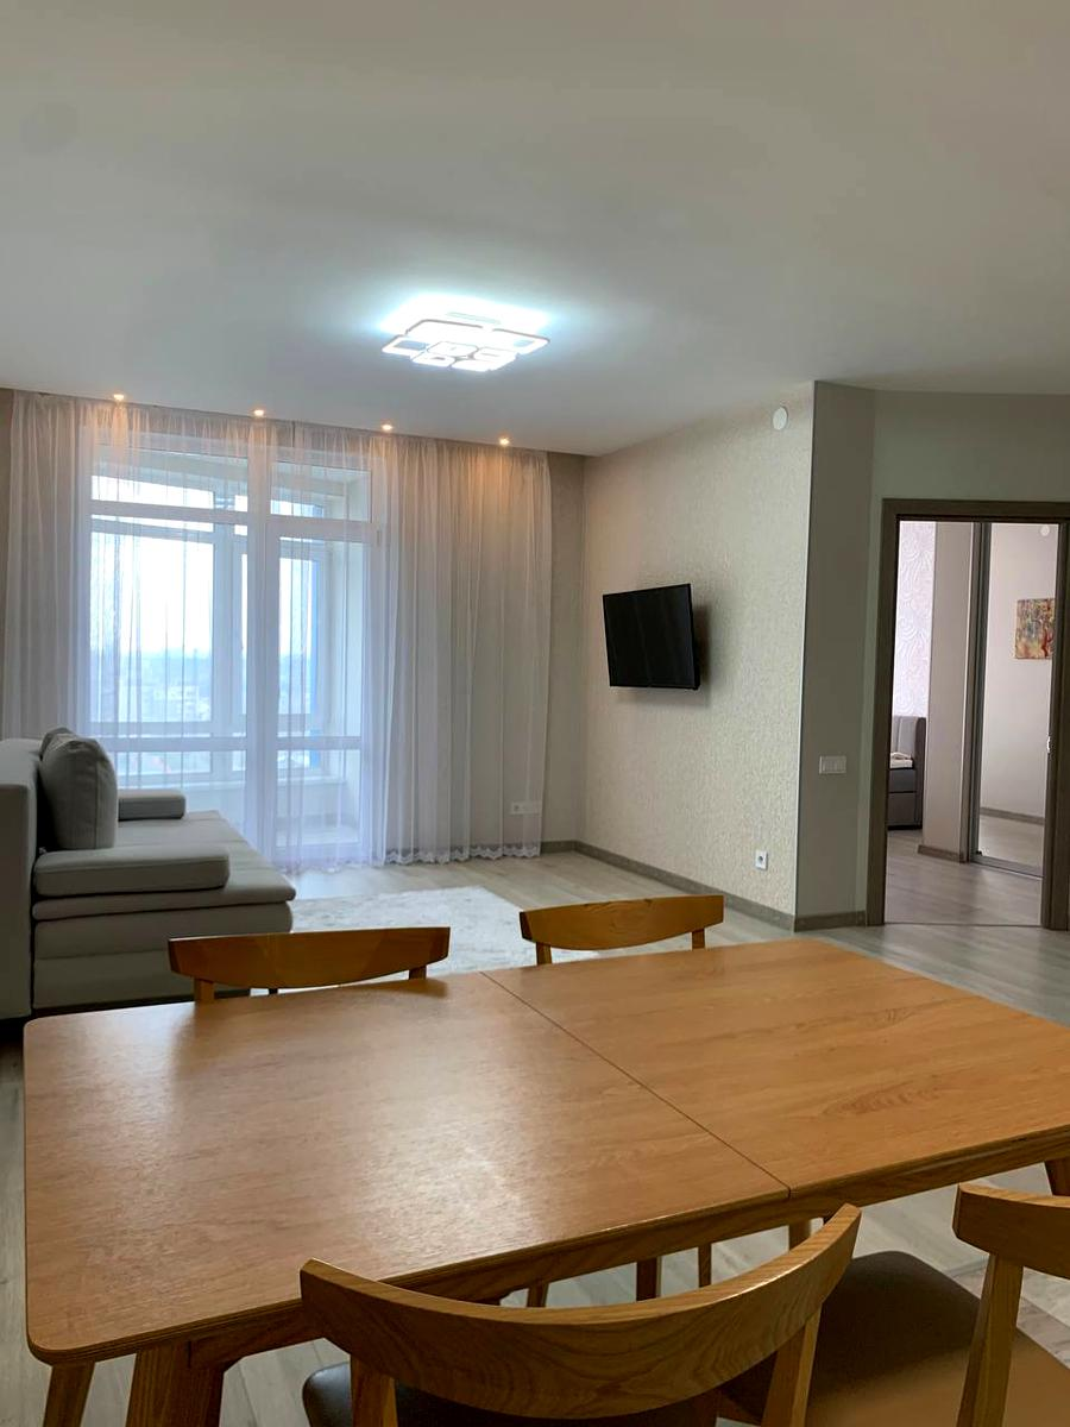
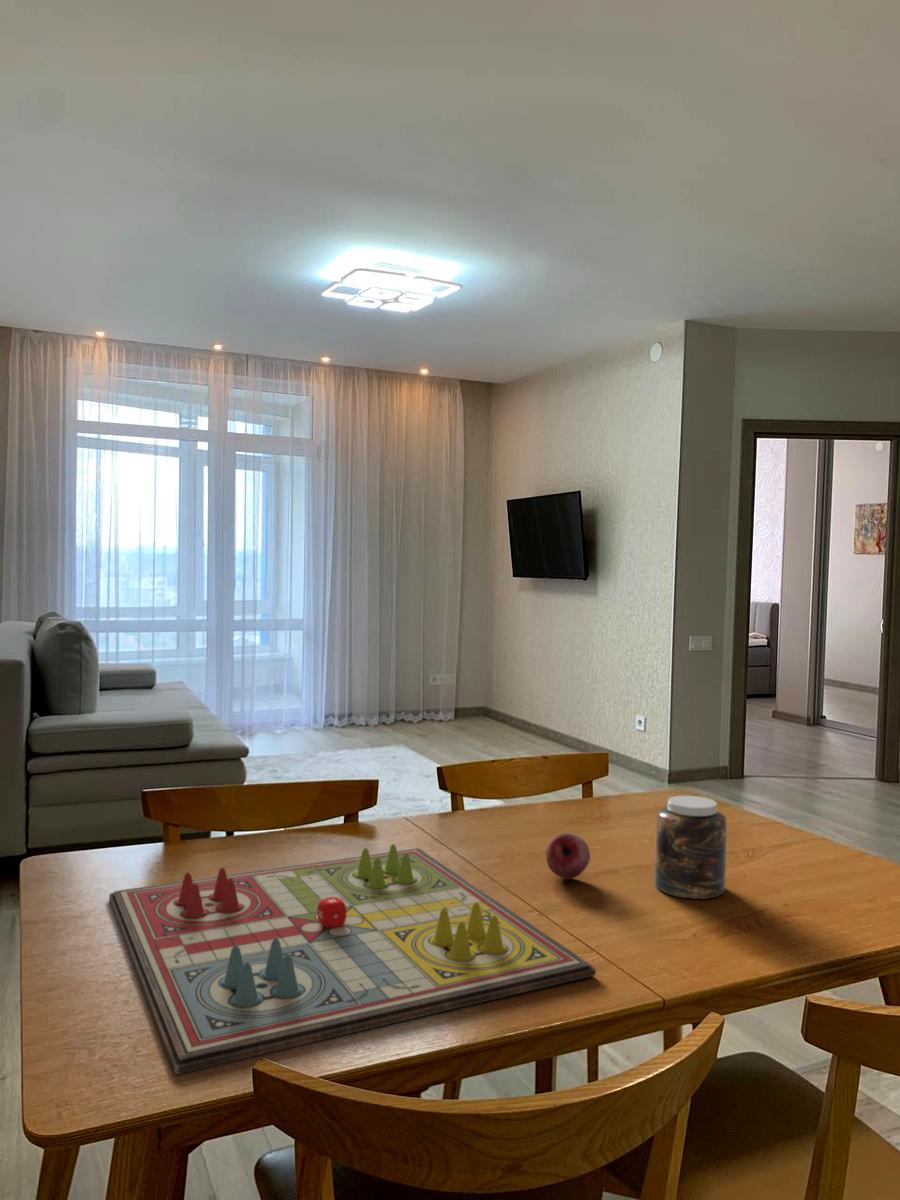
+ fruit (568, 855)
+ gameboard (331, 913)
+ jar (690, 844)
